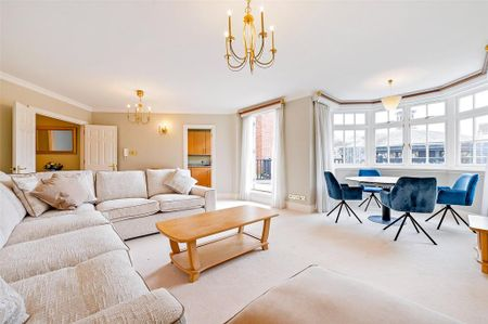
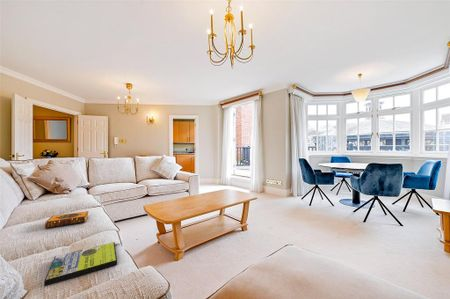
+ hardback book (68, 219)
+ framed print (85, 260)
